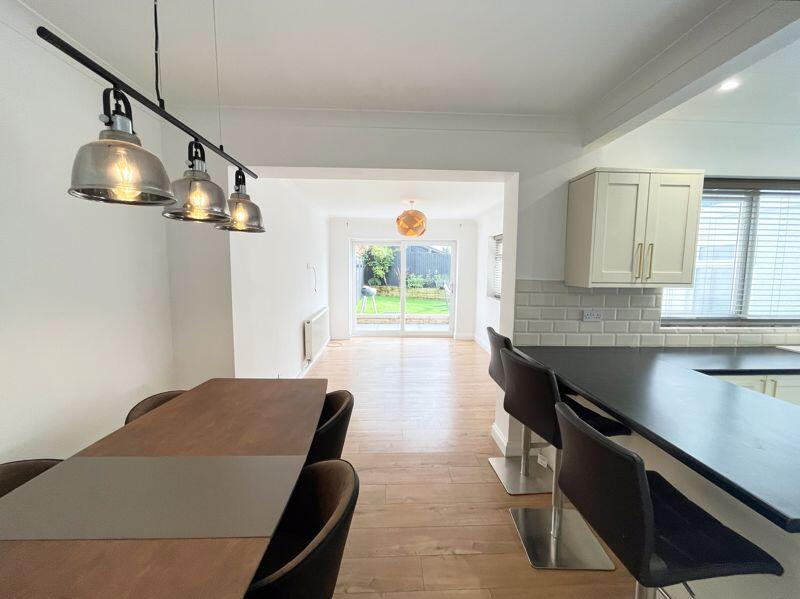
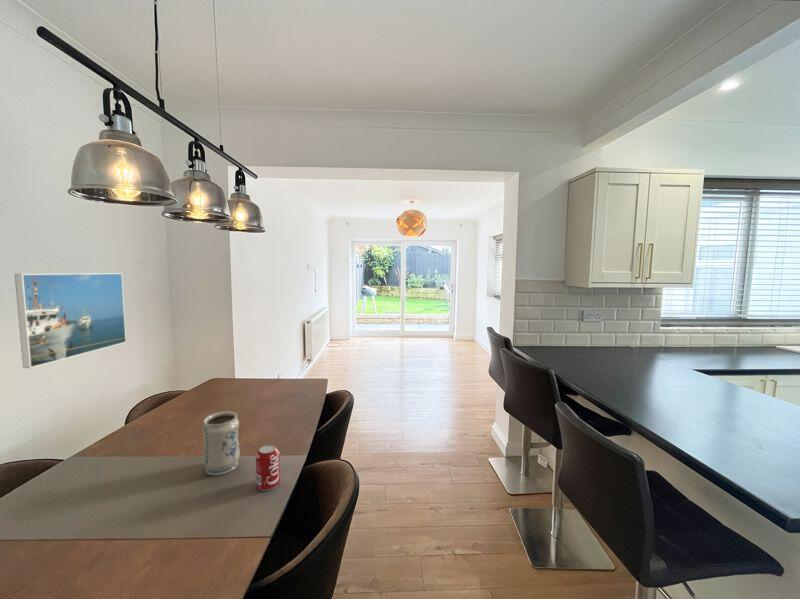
+ beverage can (268, 466)
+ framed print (79, 313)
+ vase (221, 442)
